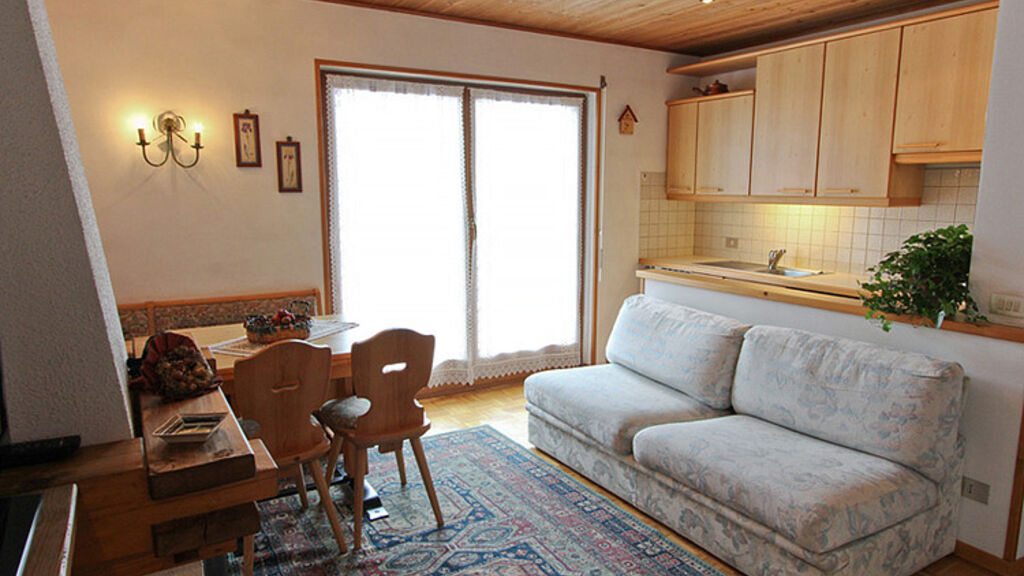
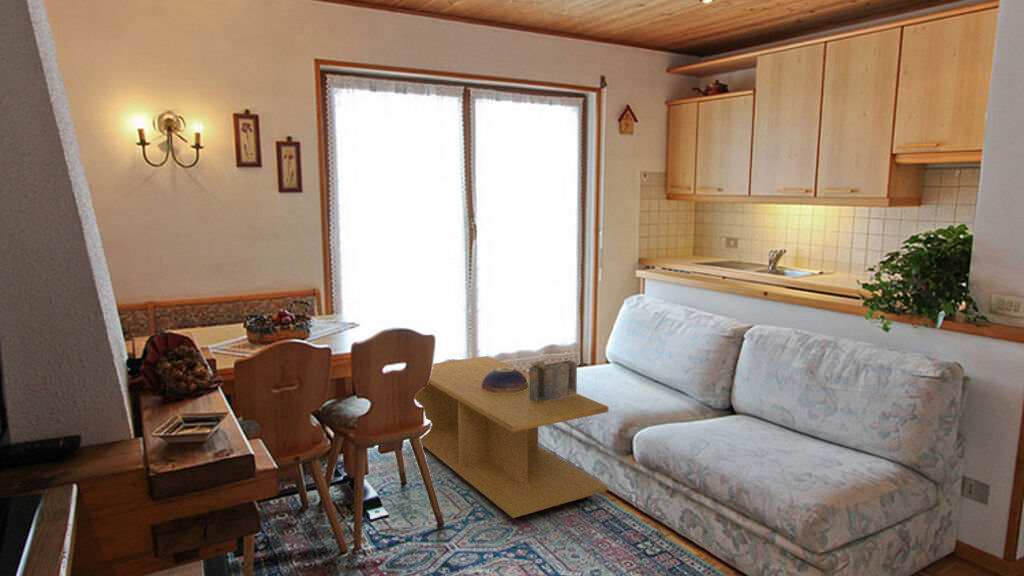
+ coffee table (498, 427)
+ books (554, 376)
+ decorative bowl (504, 377)
